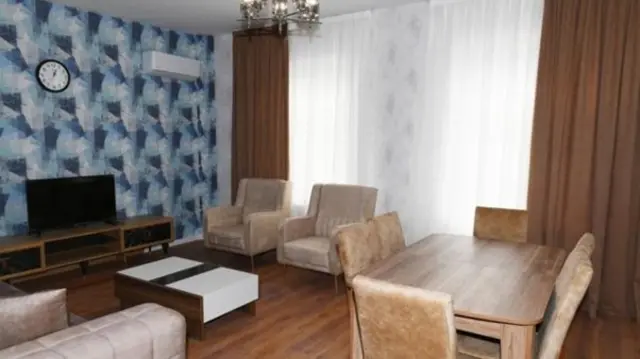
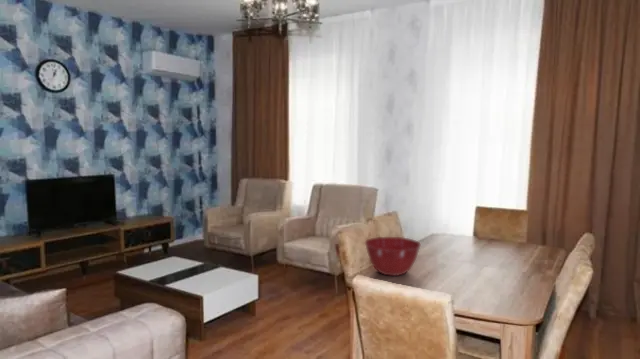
+ mixing bowl (391, 257)
